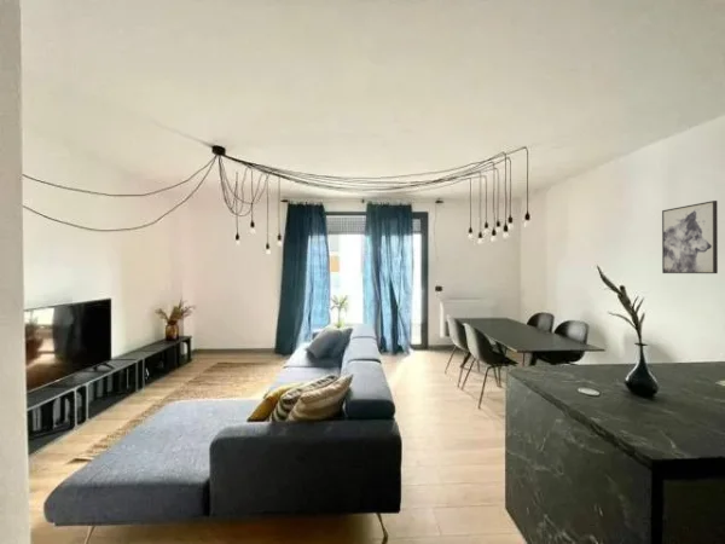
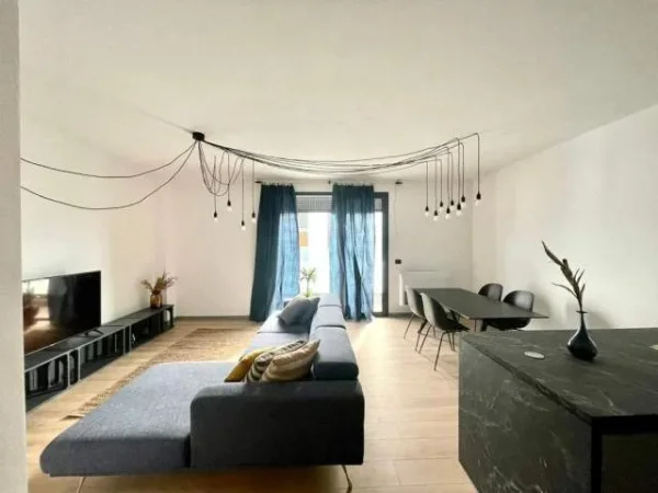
- wall art (688, 239)
